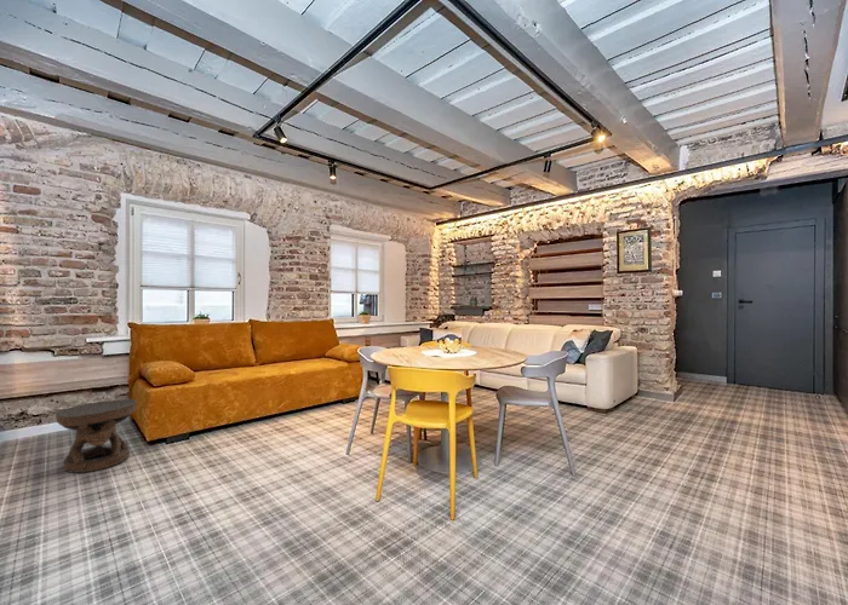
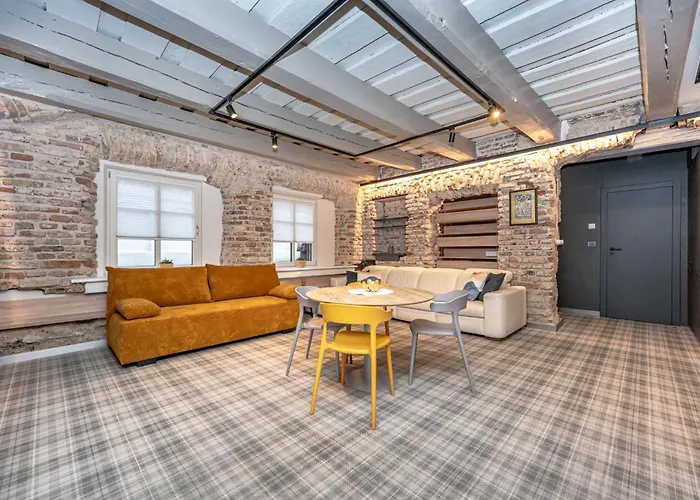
- carved stool (97, 433)
